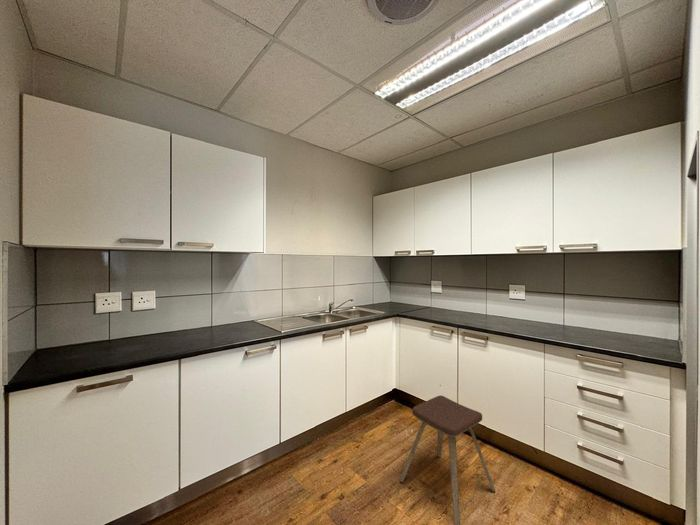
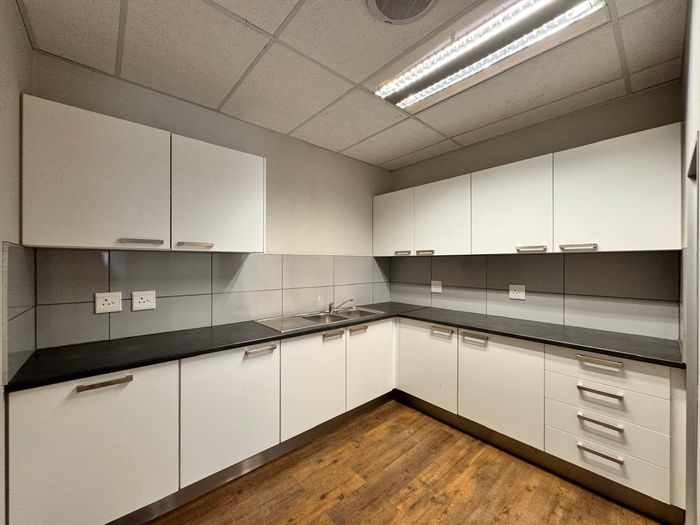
- music stool (449, 448)
